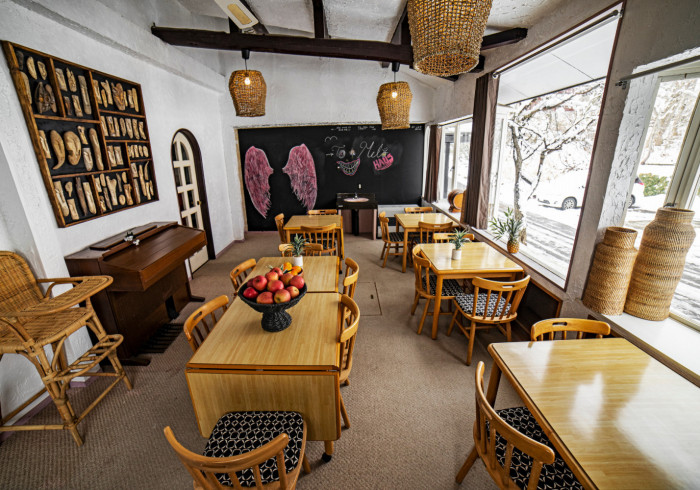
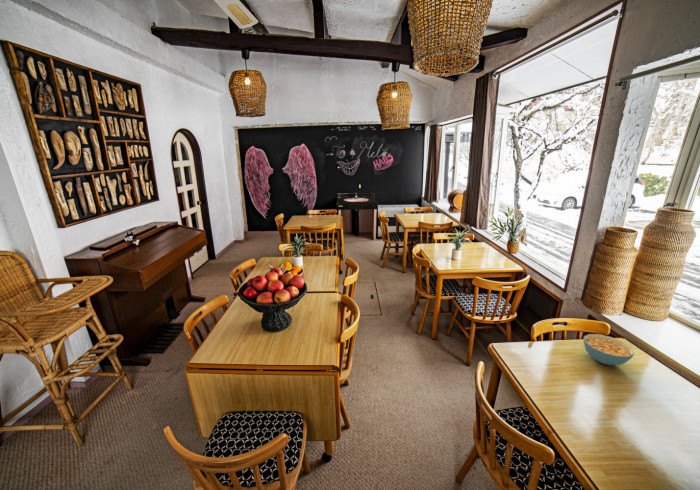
+ cereal bowl (605, 352)
